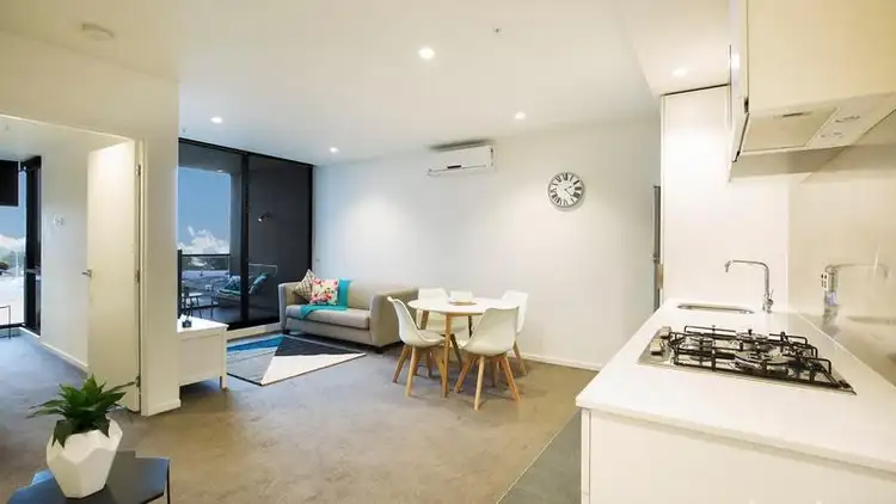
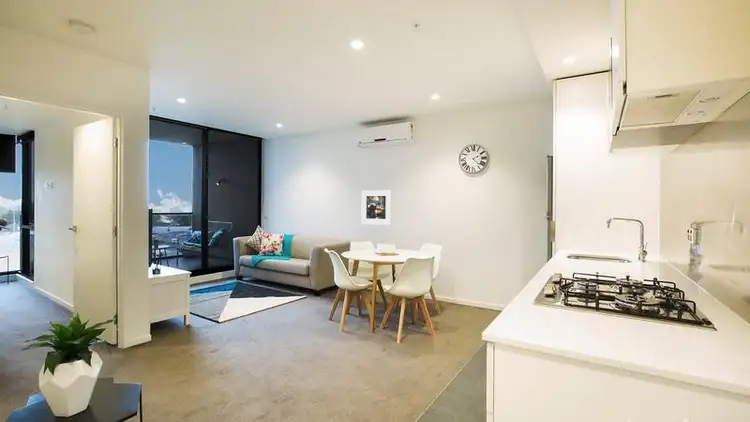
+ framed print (376, 207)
